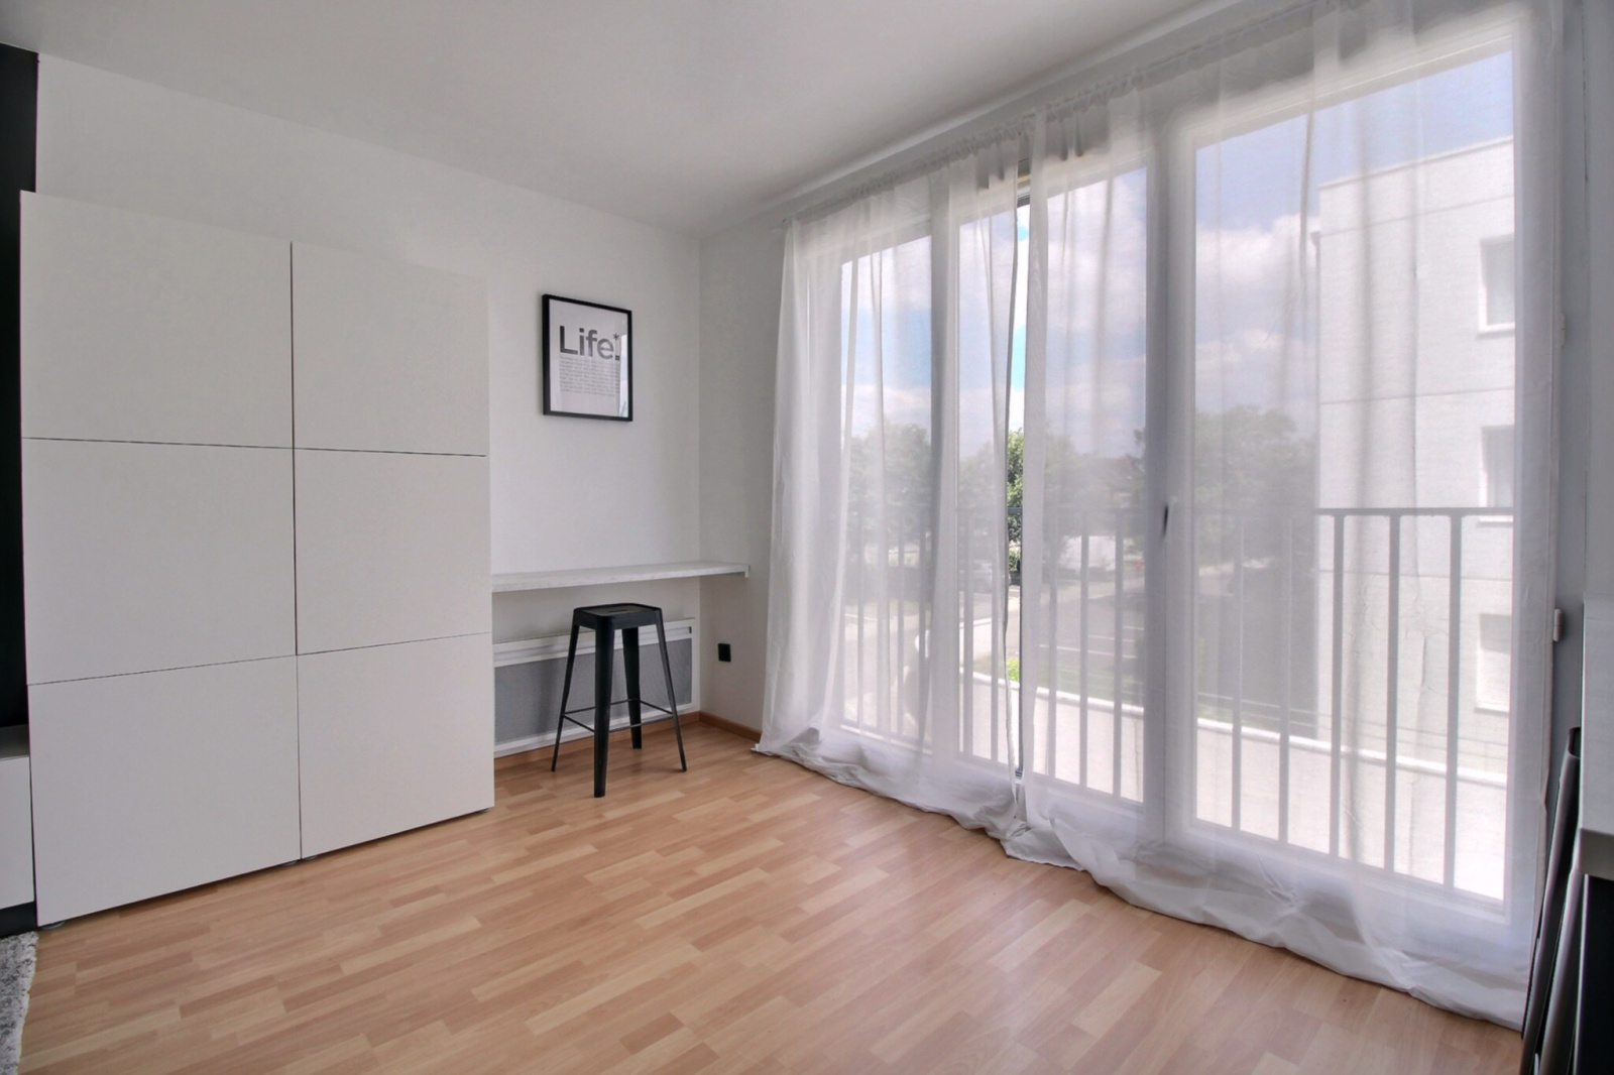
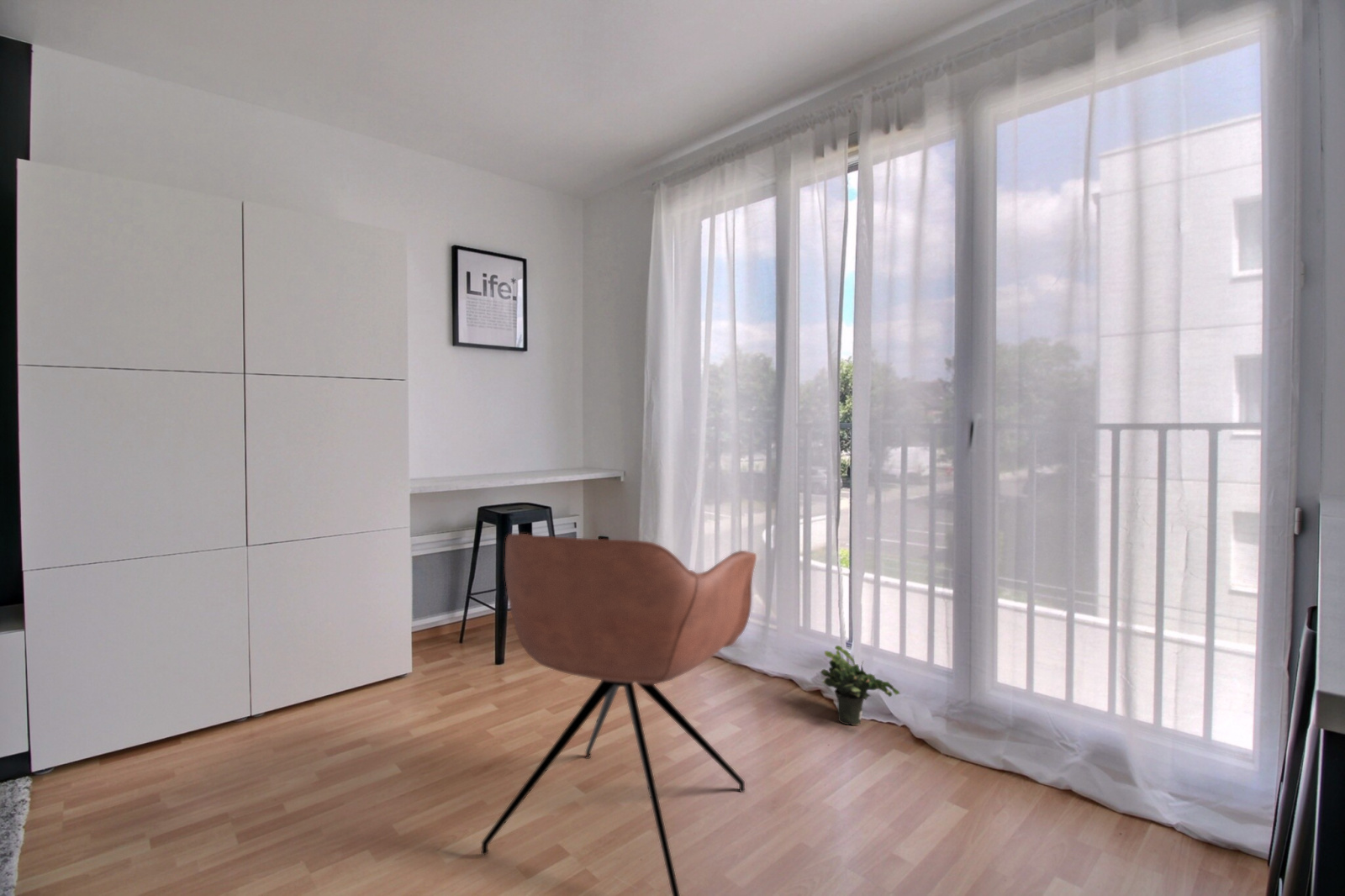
+ armchair (623, 672)
+ potted plant (853, 686)
